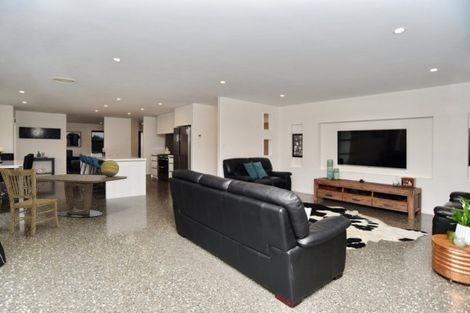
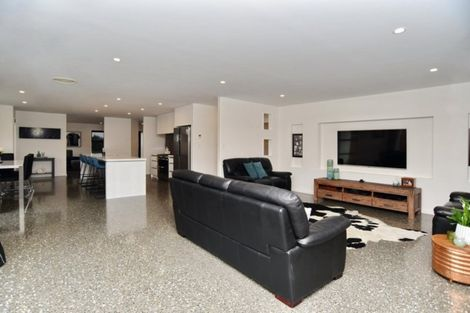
- dining table (72, 195)
- decorative globe (110, 168)
- dining chair (32, 199)
